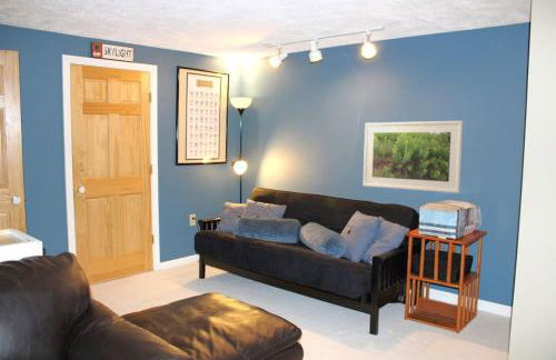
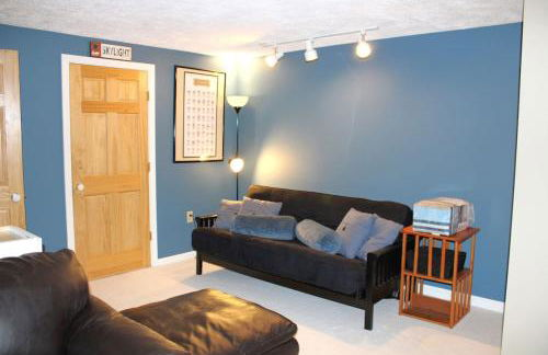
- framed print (409, 156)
